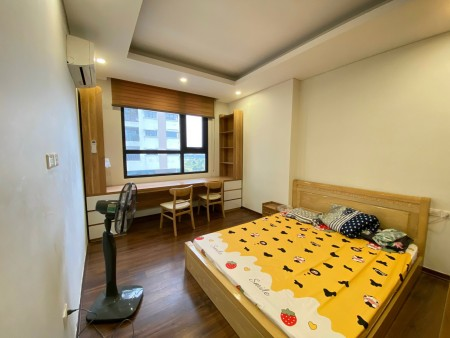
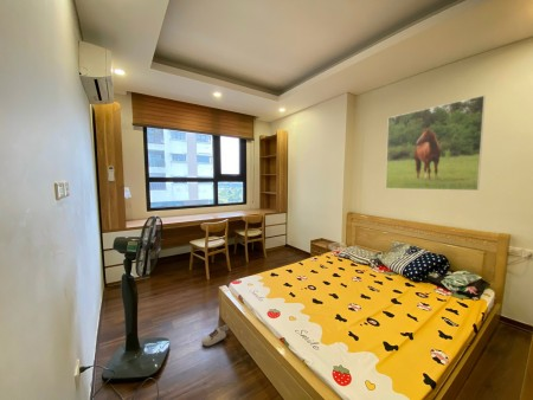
+ shoe (216, 335)
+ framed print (428, 149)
